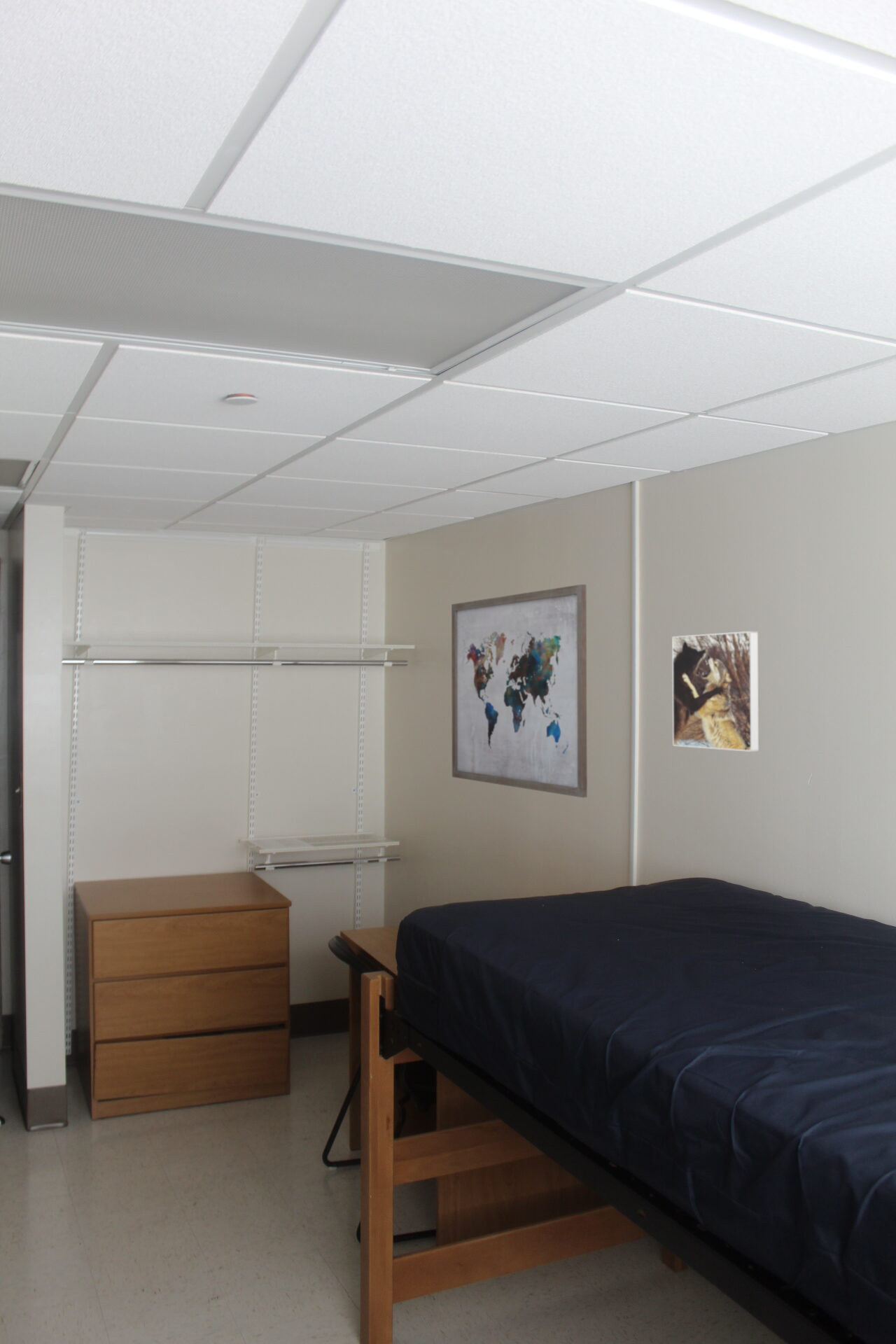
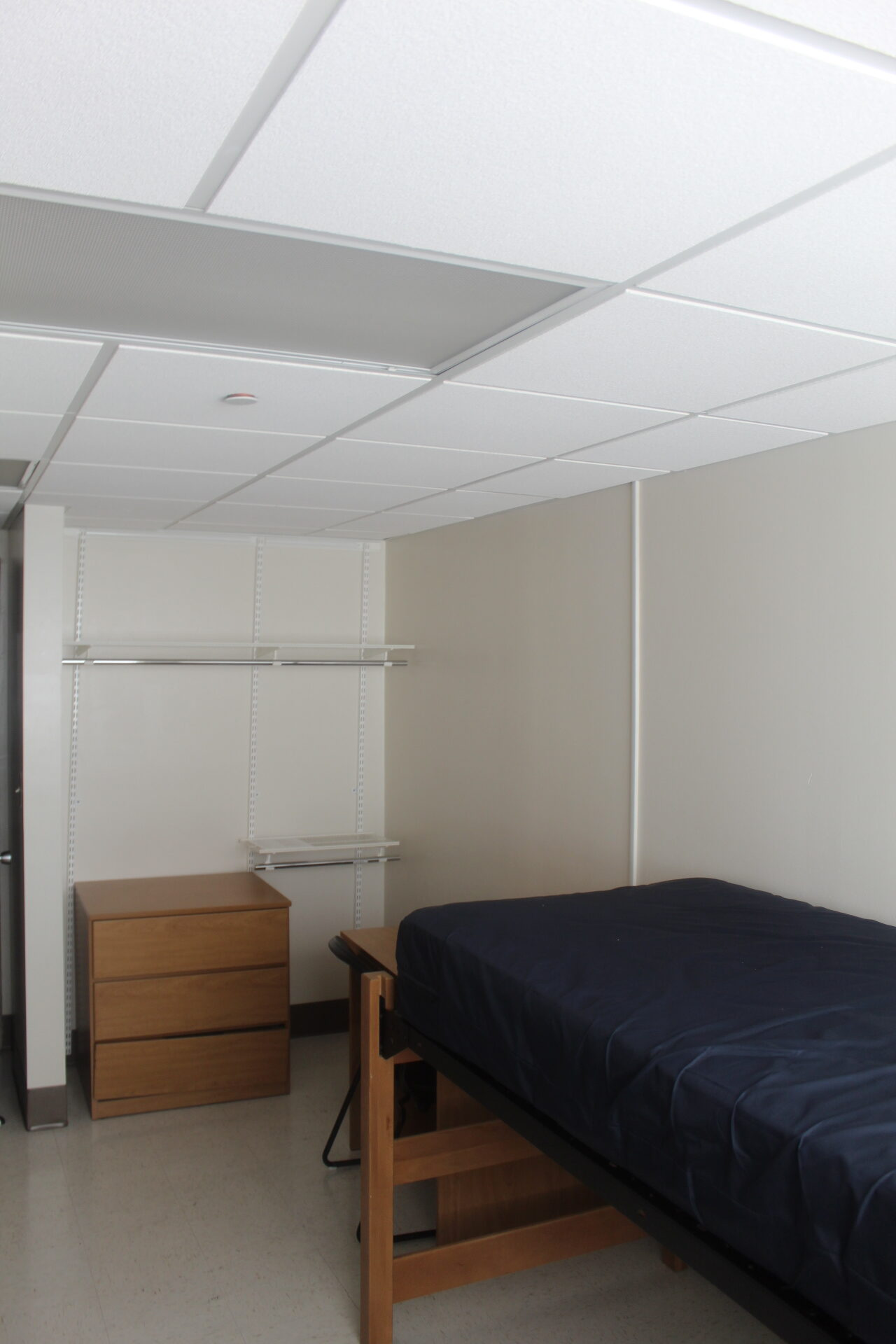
- wall art (512, 690)
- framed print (713, 691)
